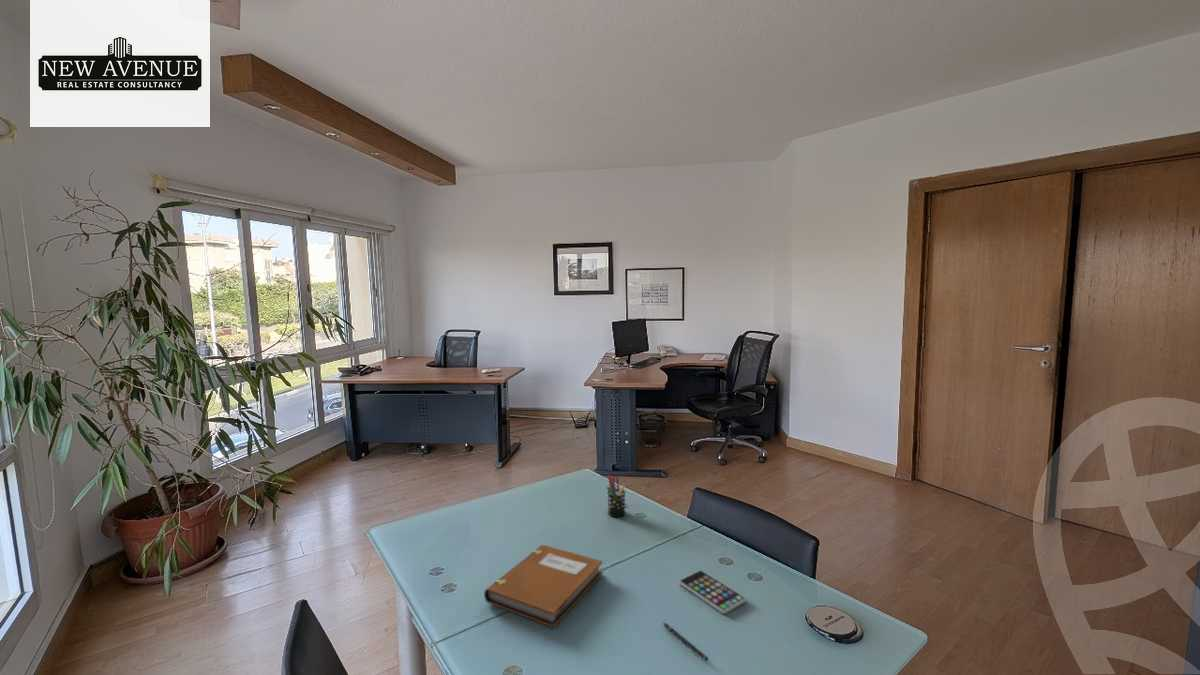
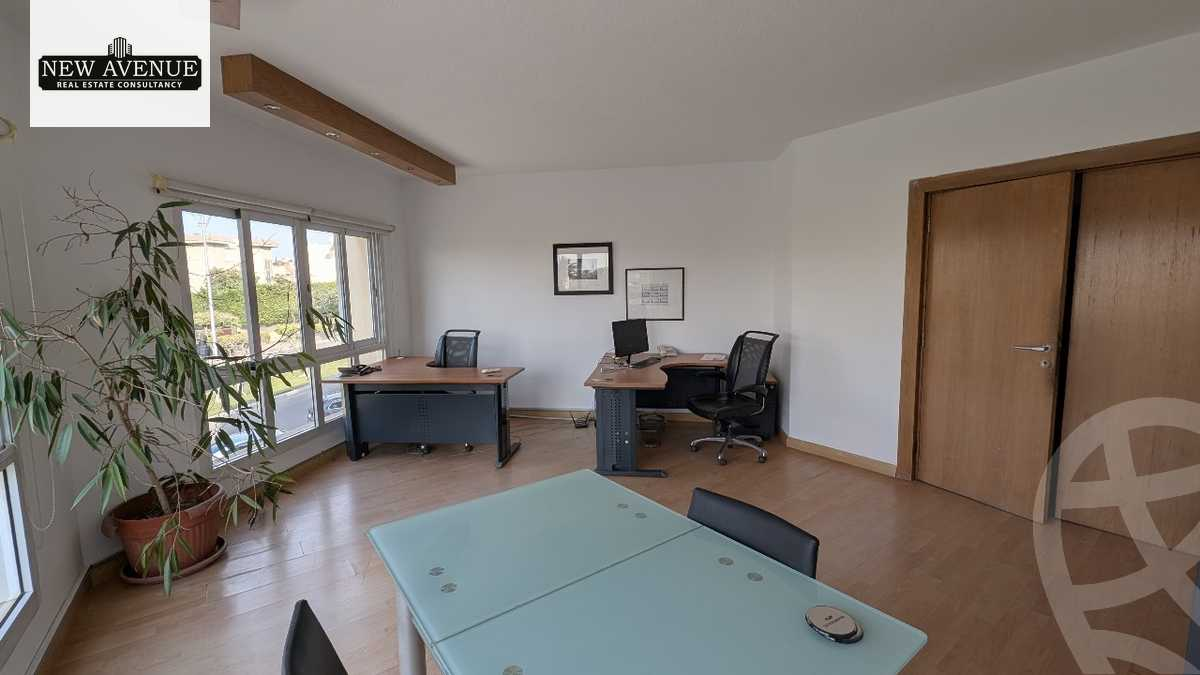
- smartphone (711, 590)
- pen holder (614, 495)
- notebook (547, 579)
- pen (683, 639)
